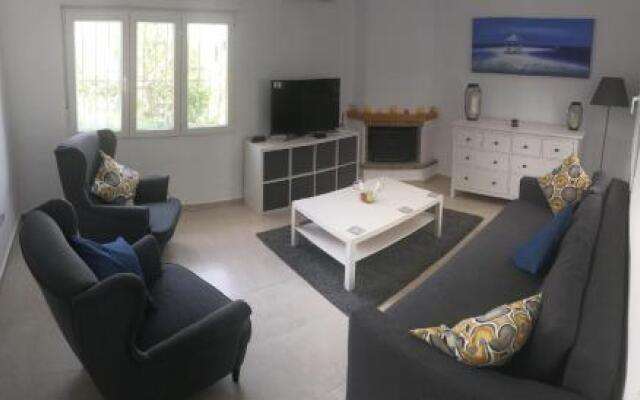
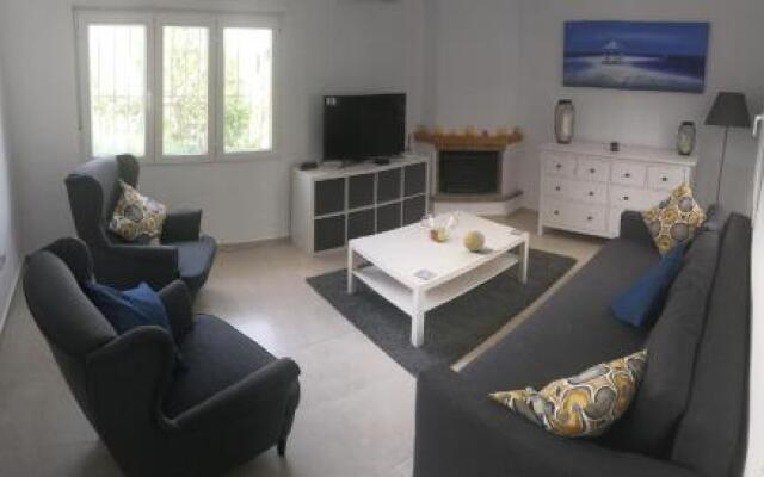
+ decorative ball (473, 240)
